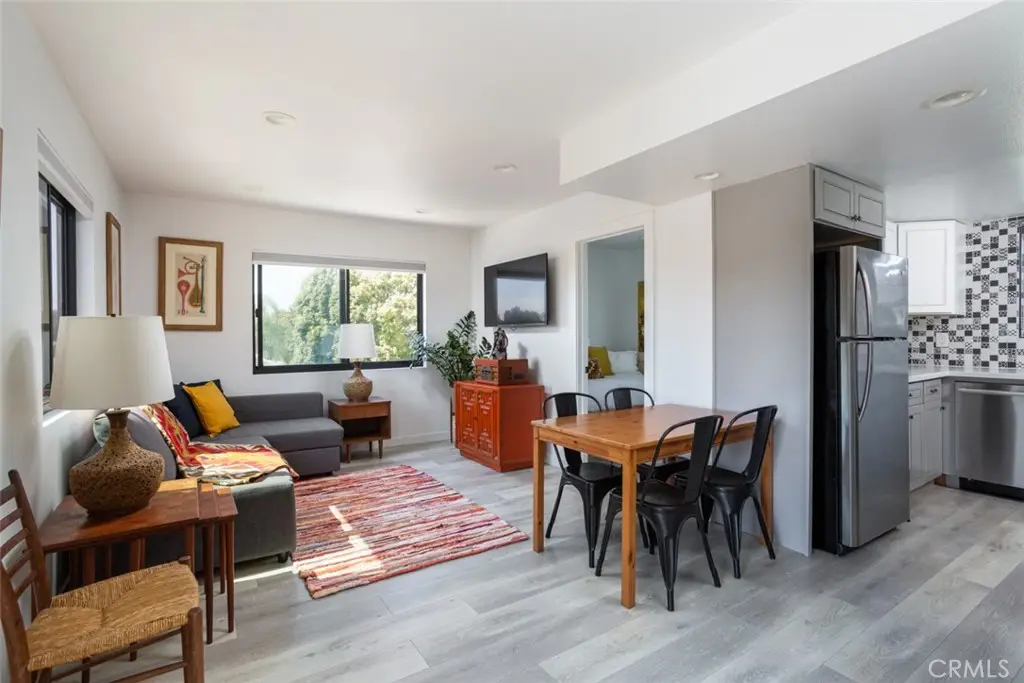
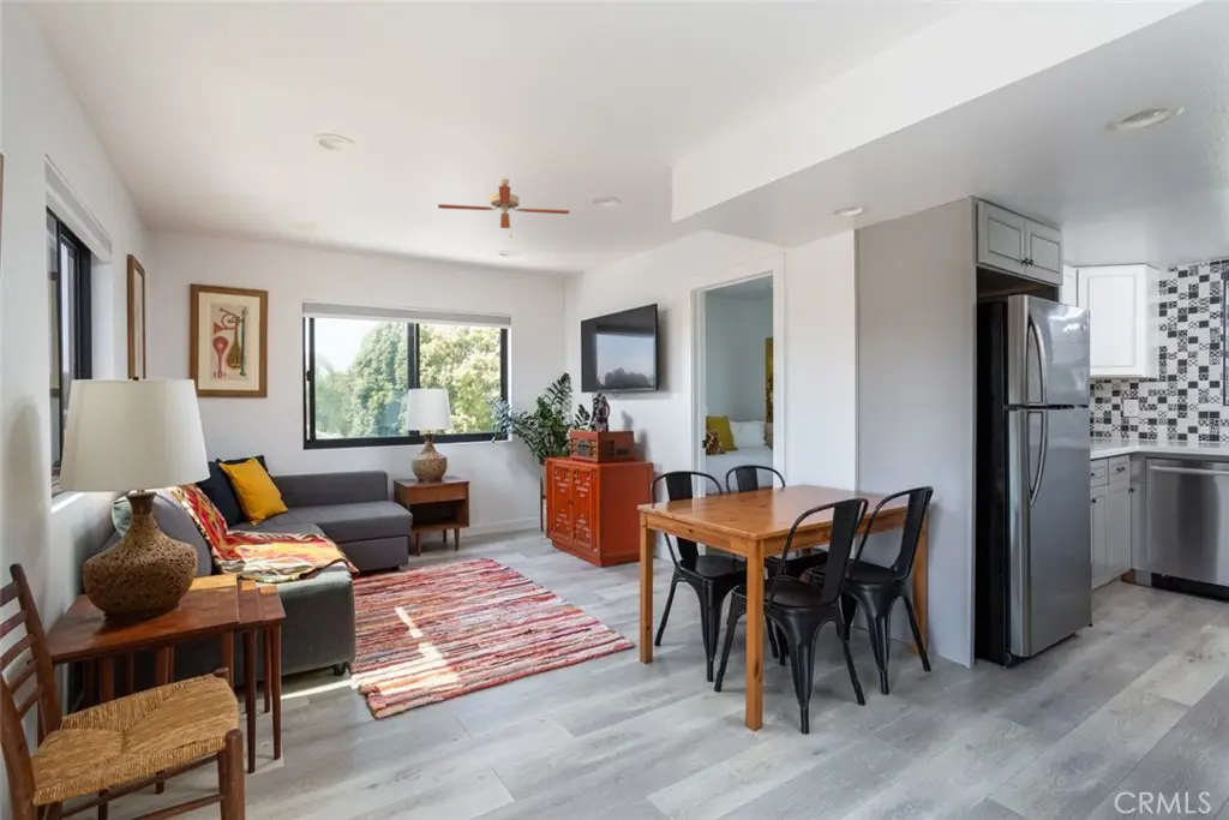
+ ceiling fan (504, 208)
